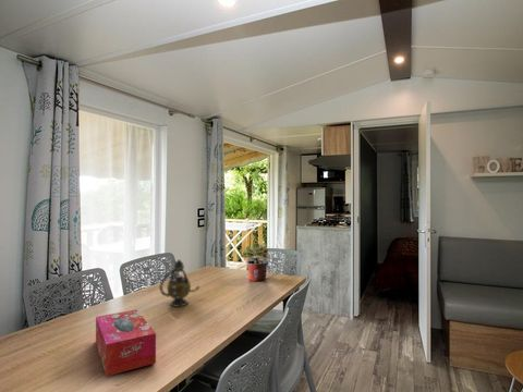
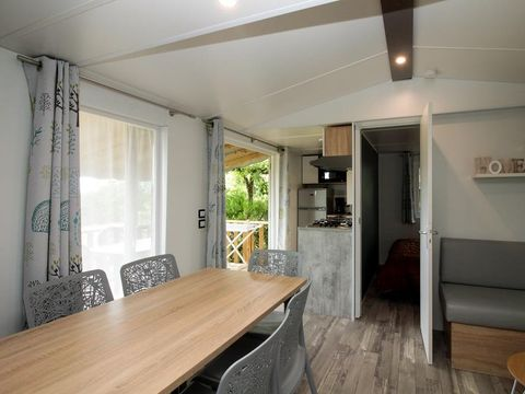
- potted plant (255, 260)
- teapot (183, 280)
- tissue box (123, 338)
